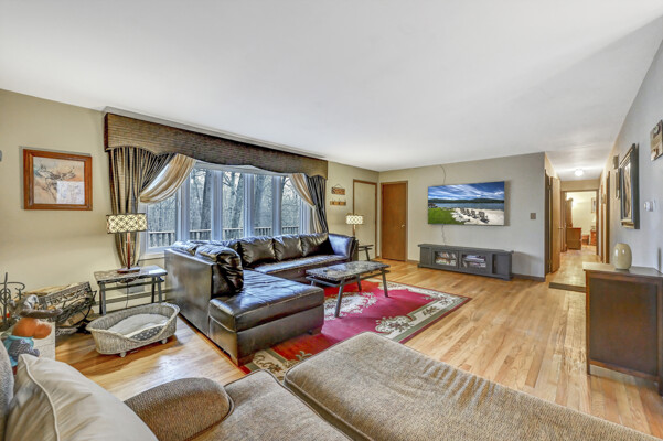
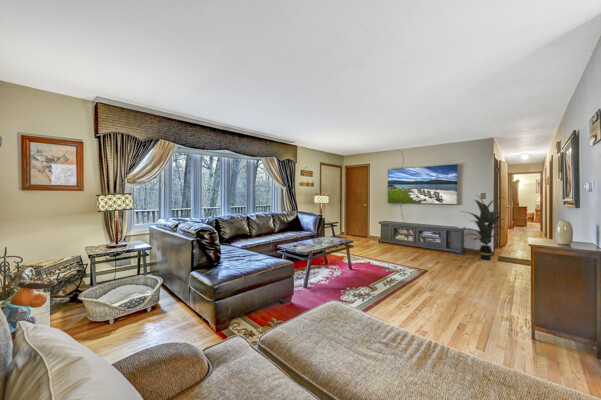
+ indoor plant (483, 226)
